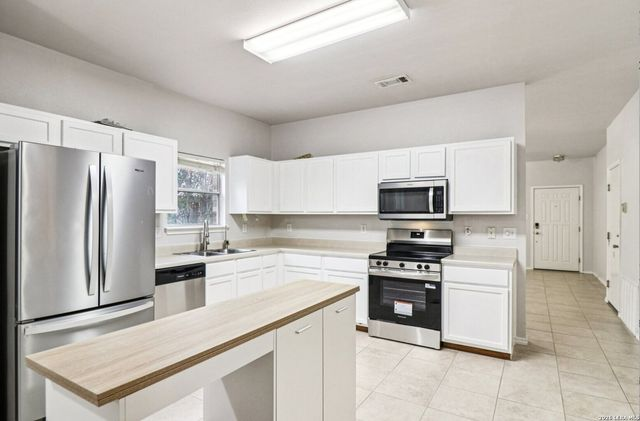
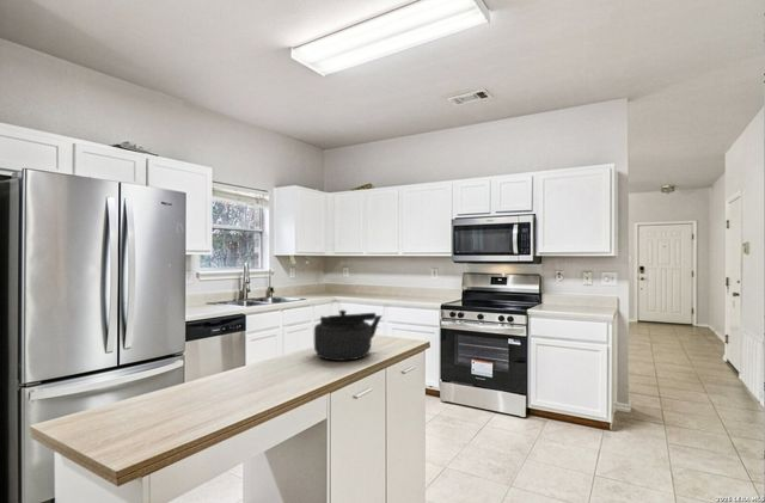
+ kettle (344, 332)
